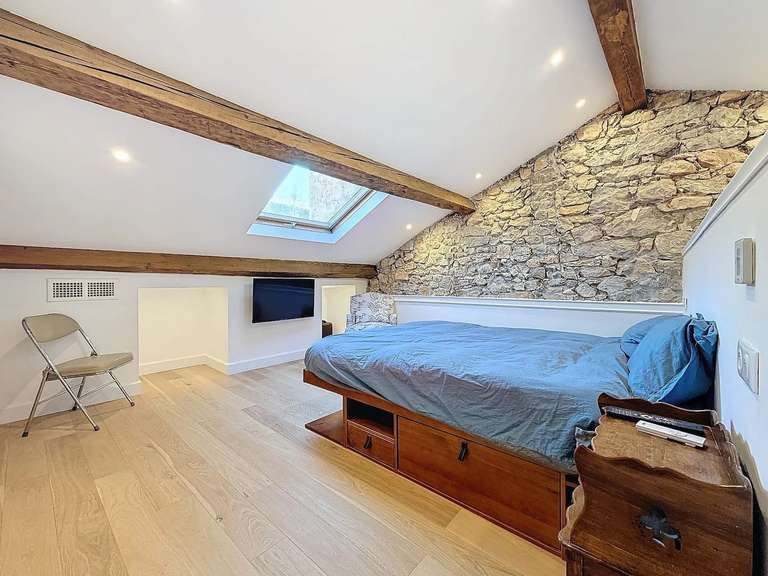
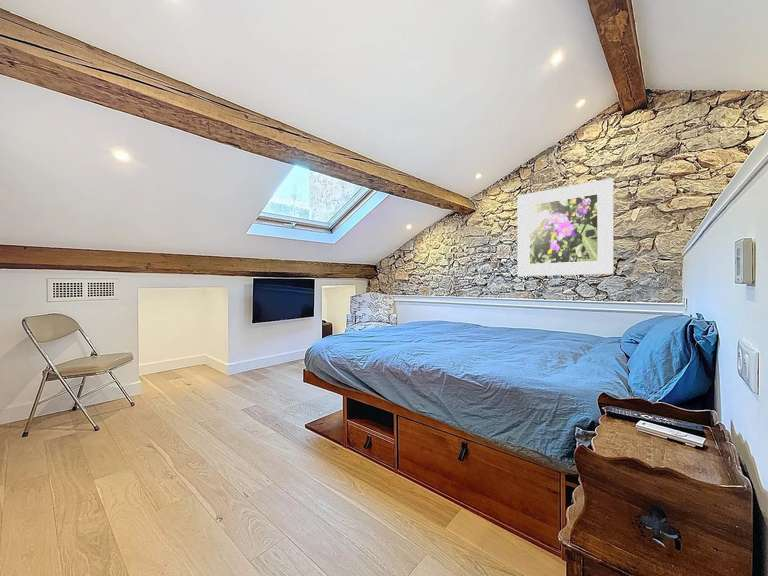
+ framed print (561, 231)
